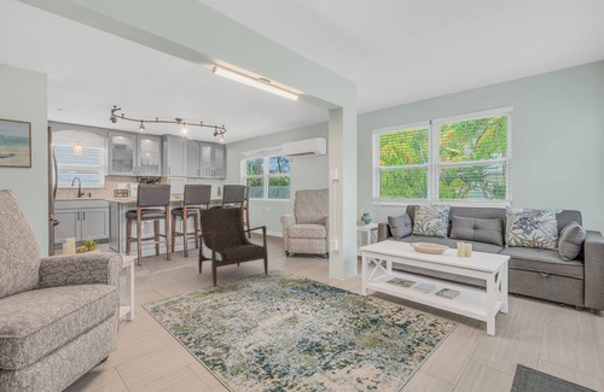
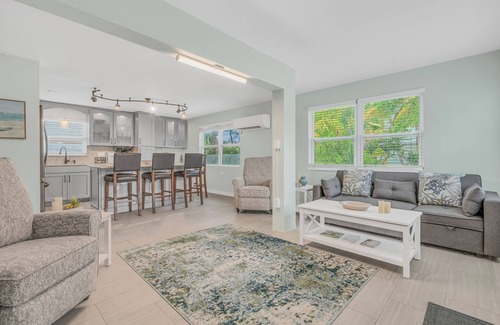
- armchair (230, 241)
